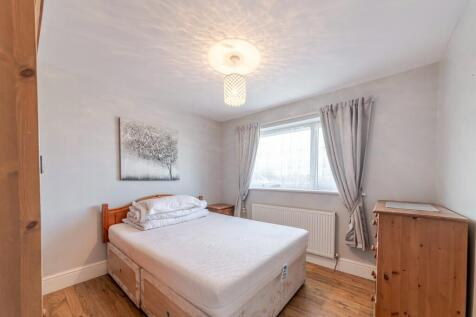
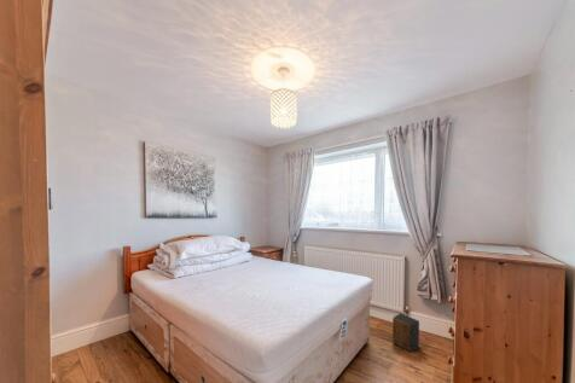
+ speaker (405, 331)
